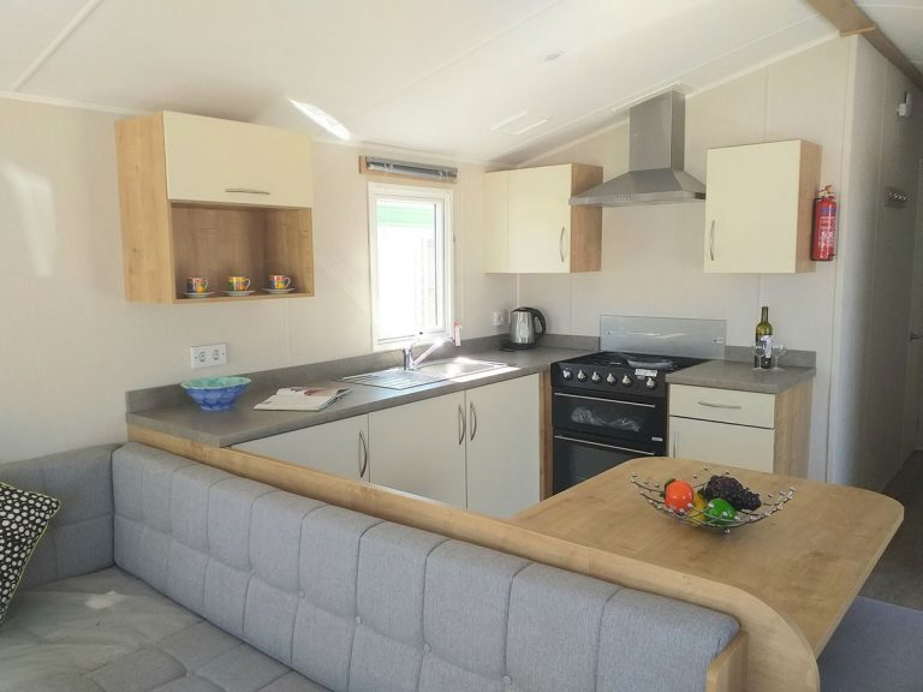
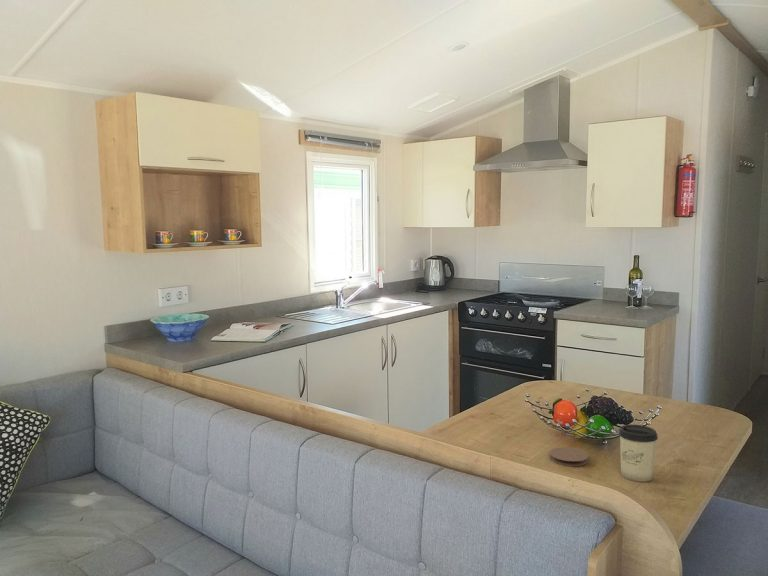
+ cup (637, 452)
+ coaster (568, 456)
